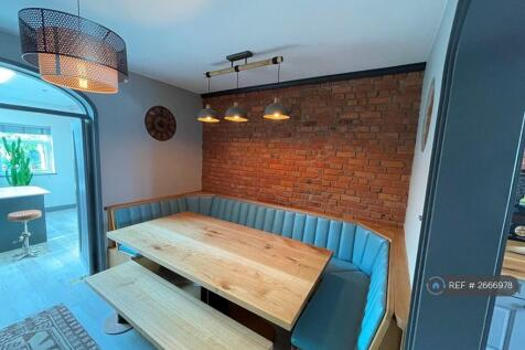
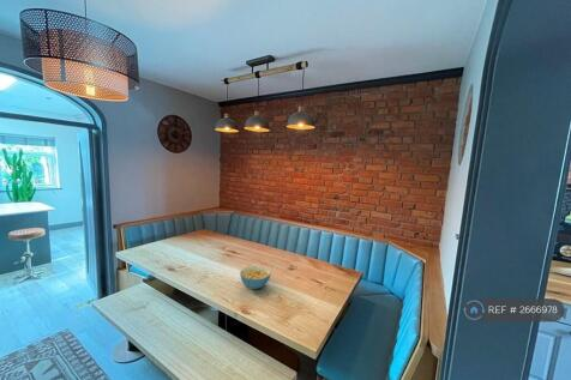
+ cereal bowl (254, 279)
